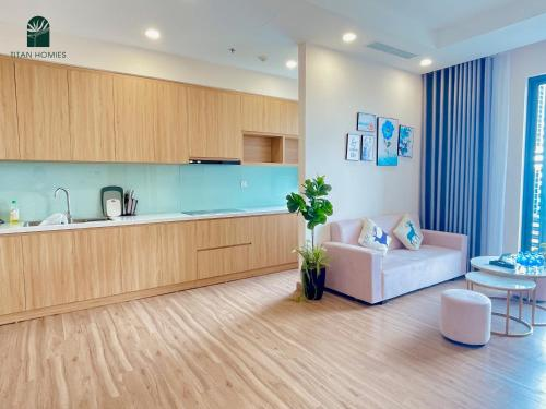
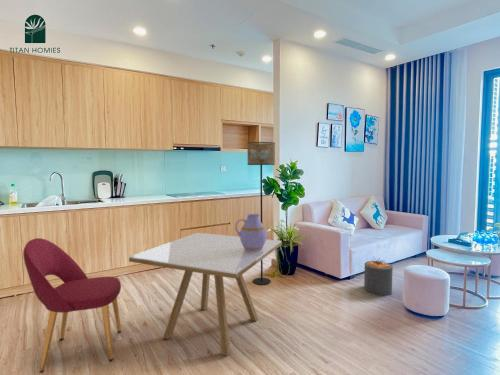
+ dining chair (77, 294)
+ dining table (215, 287)
+ floor lamp (261, 213)
+ trash can (378, 272)
+ pitcher (250, 232)
